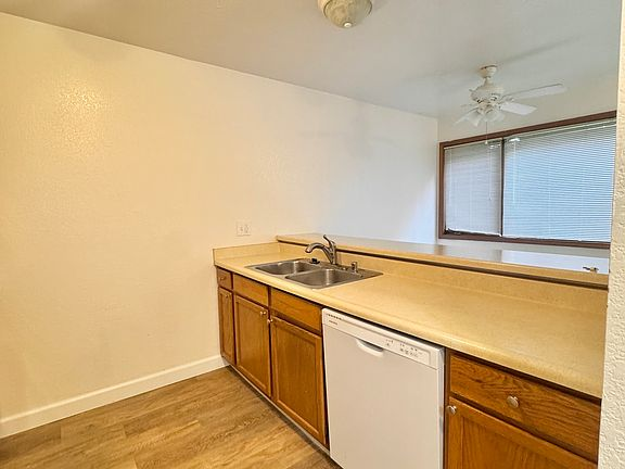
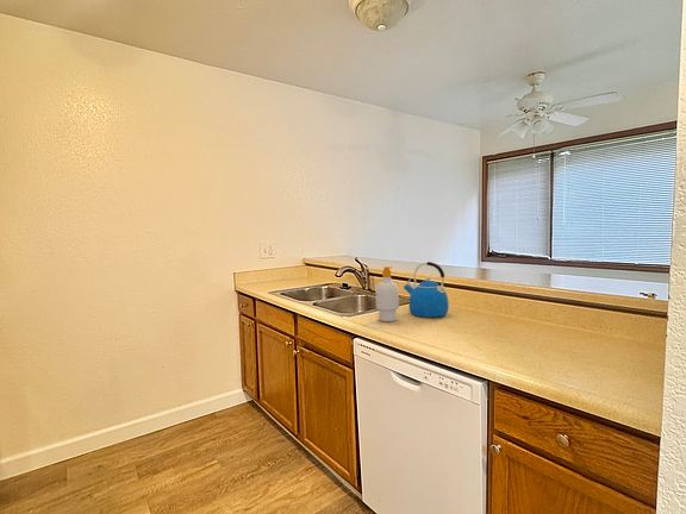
+ kettle (424, 287)
+ soap bottle (387, 293)
